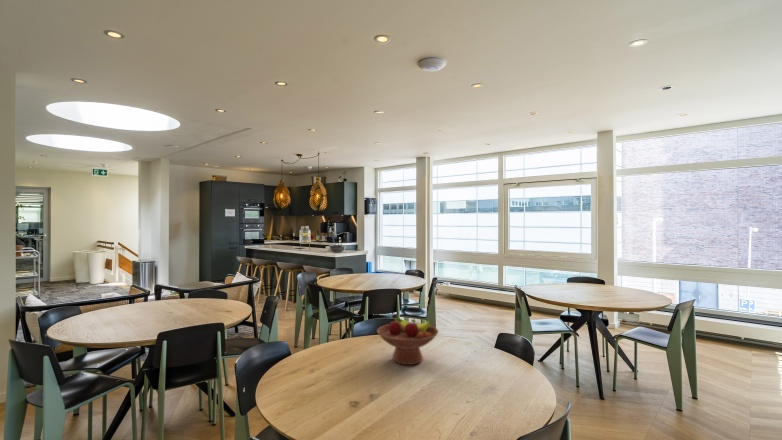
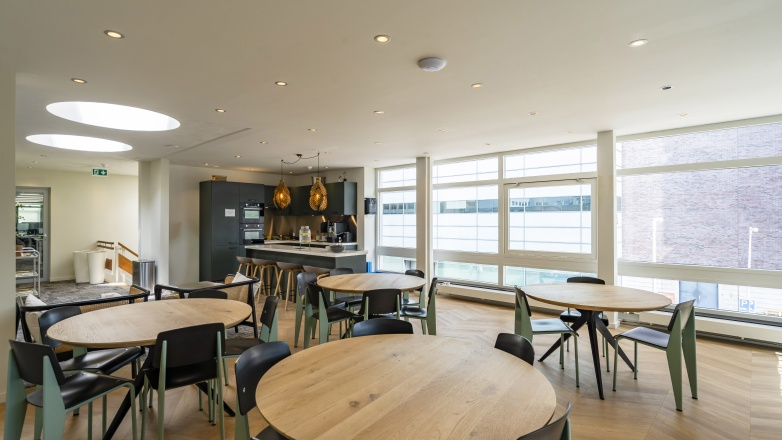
- fruit bowl (407, 339)
